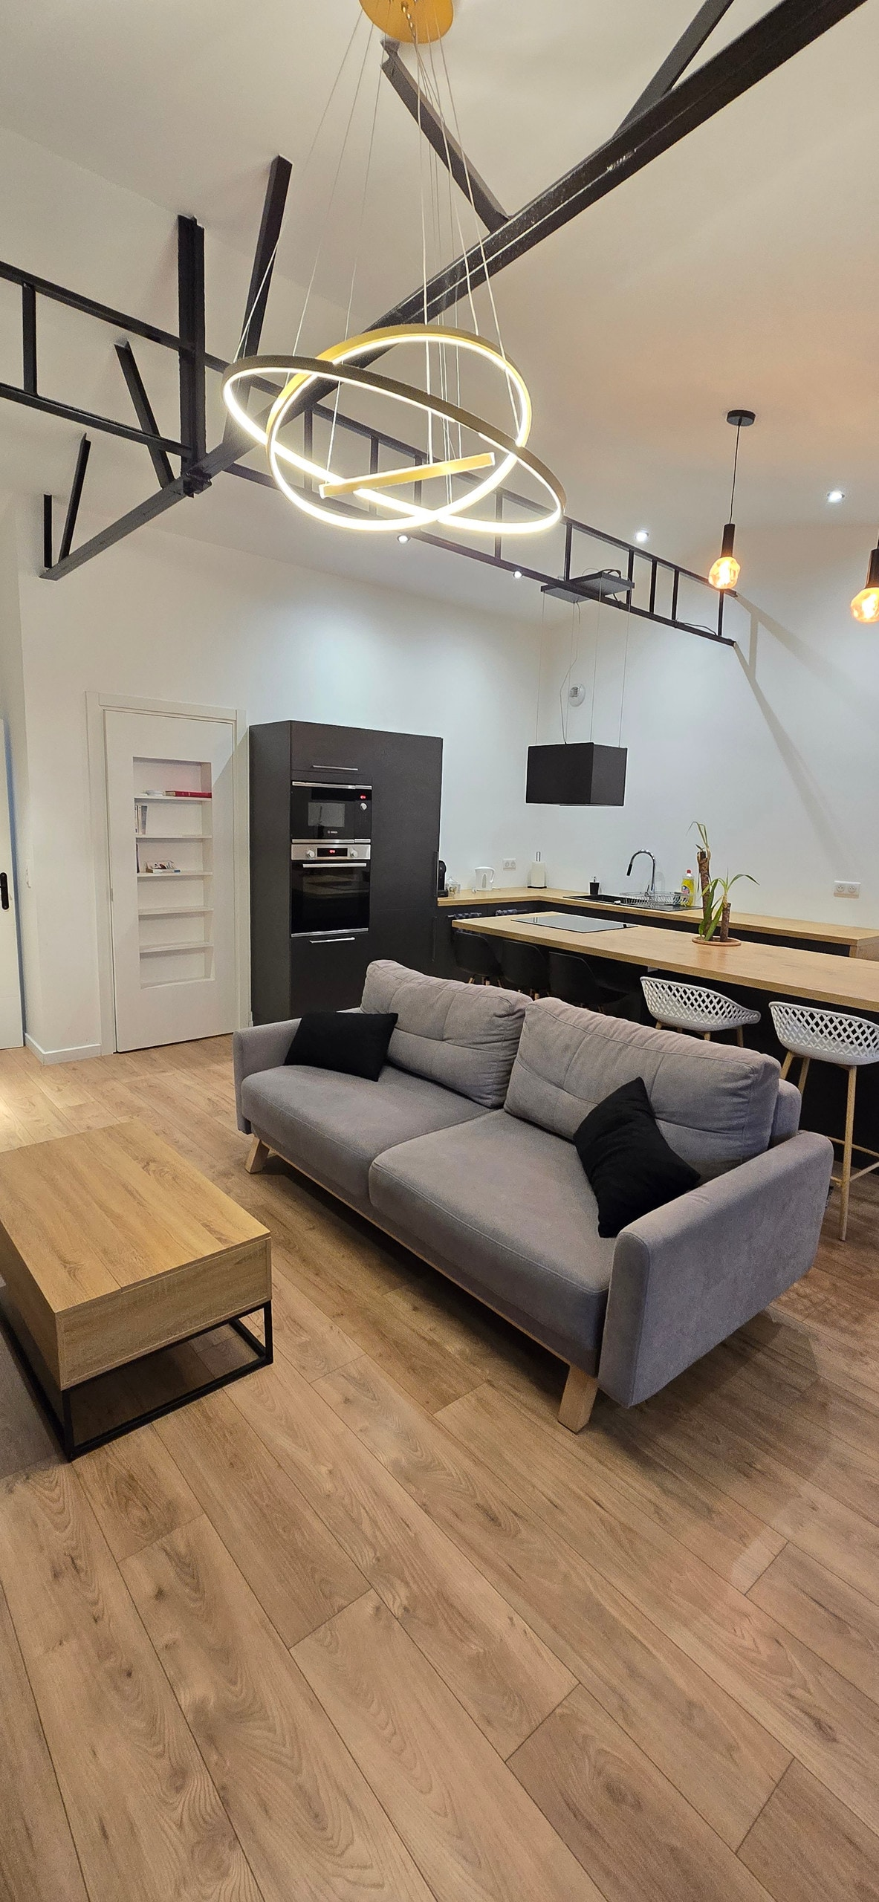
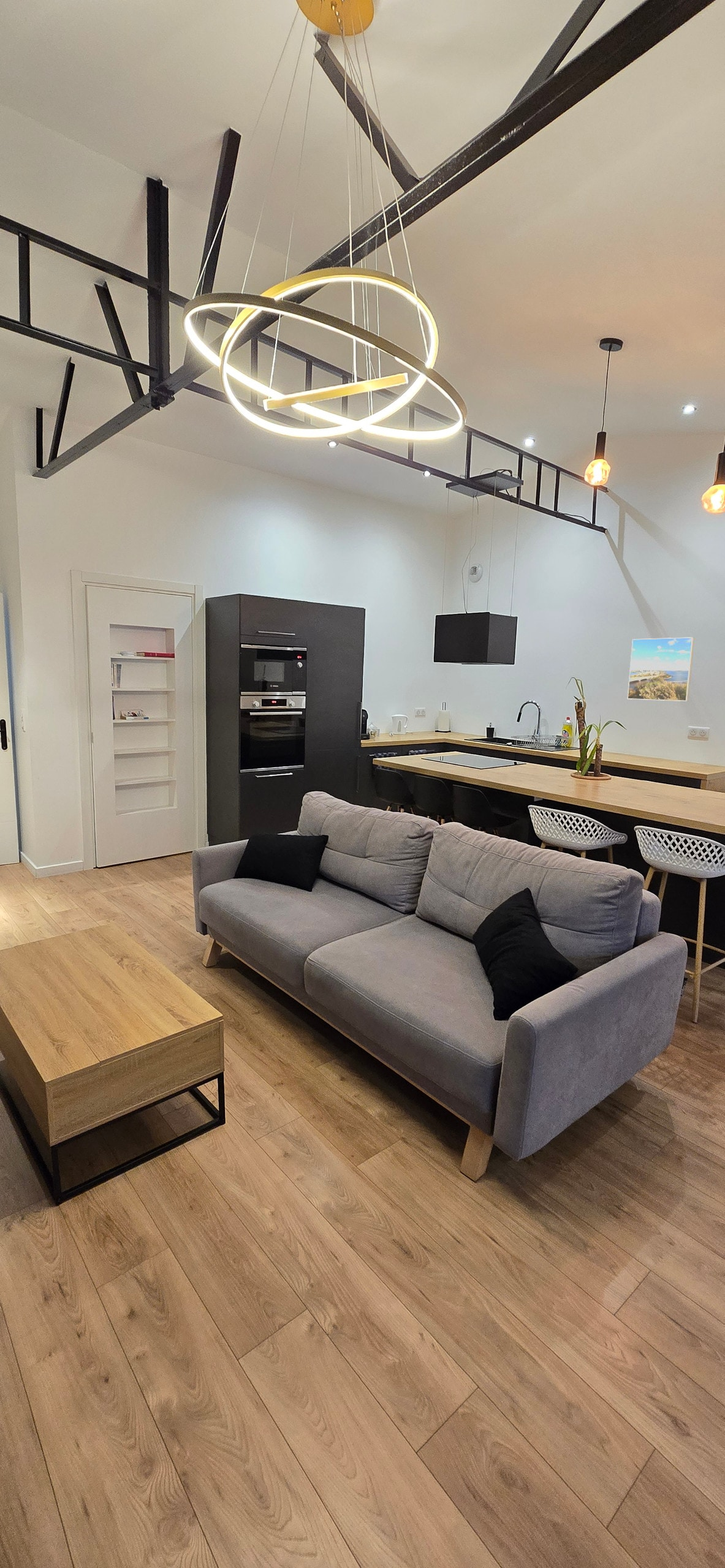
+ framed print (659, 669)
